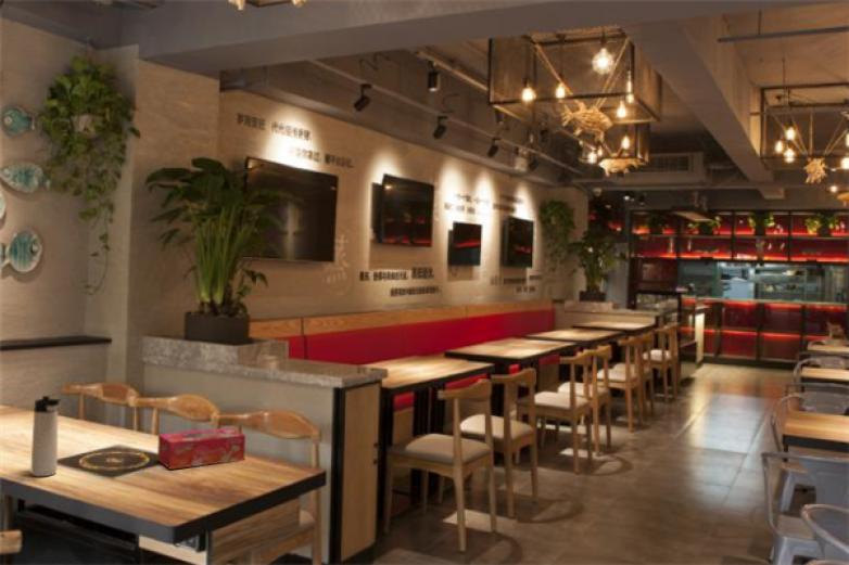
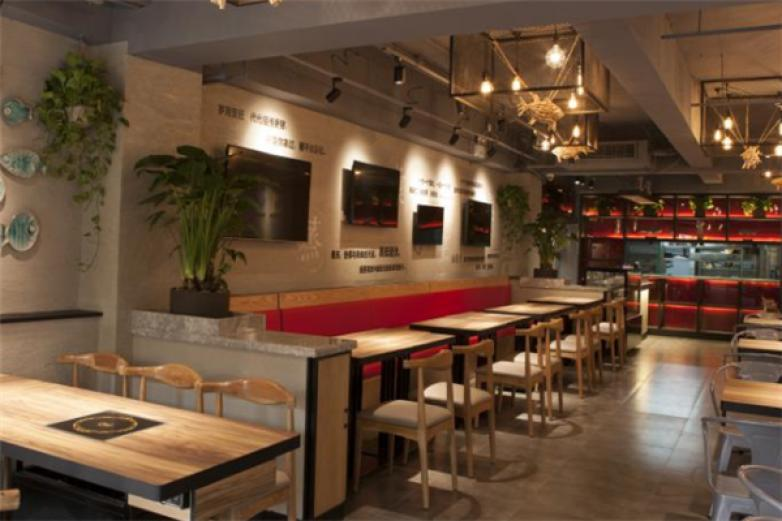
- tissue box (201, 447)
- thermos bottle (47, 436)
